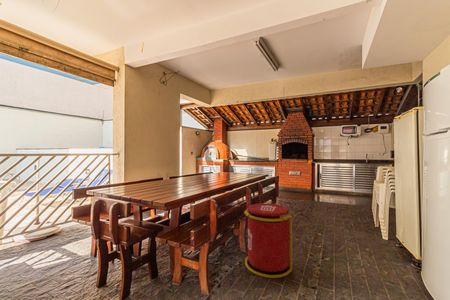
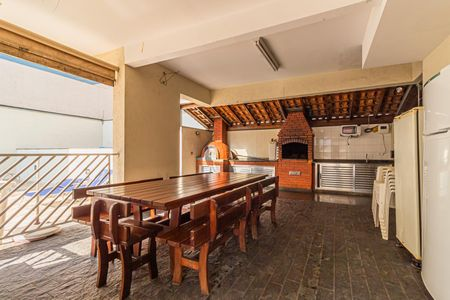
- trash can (268, 235)
